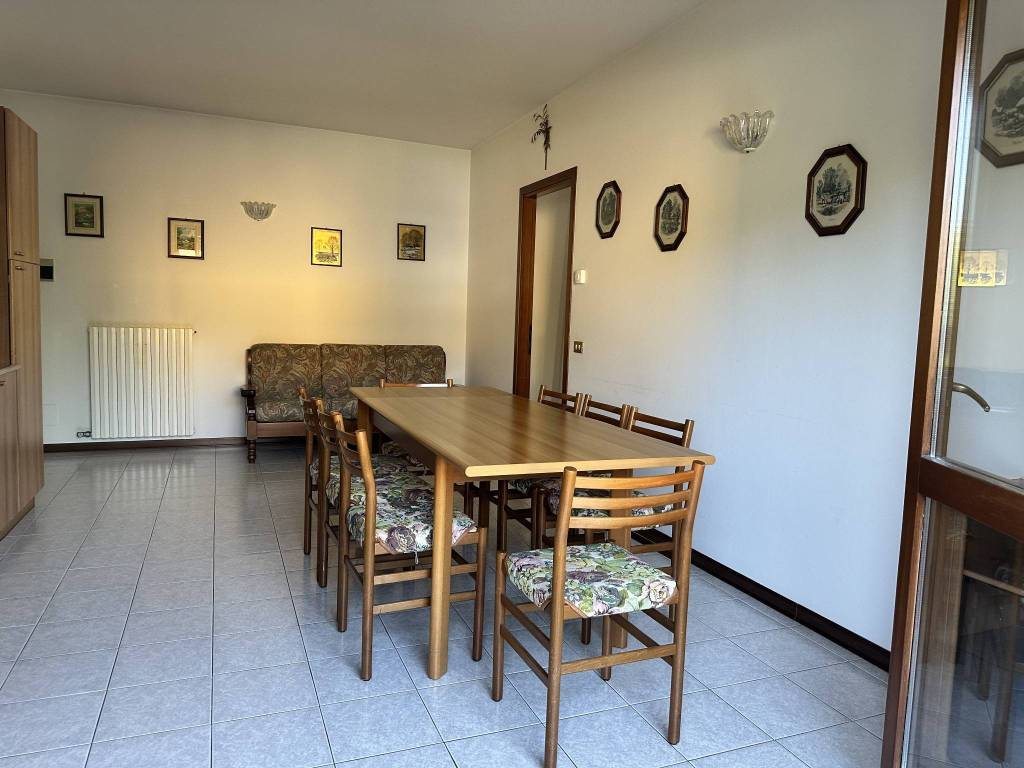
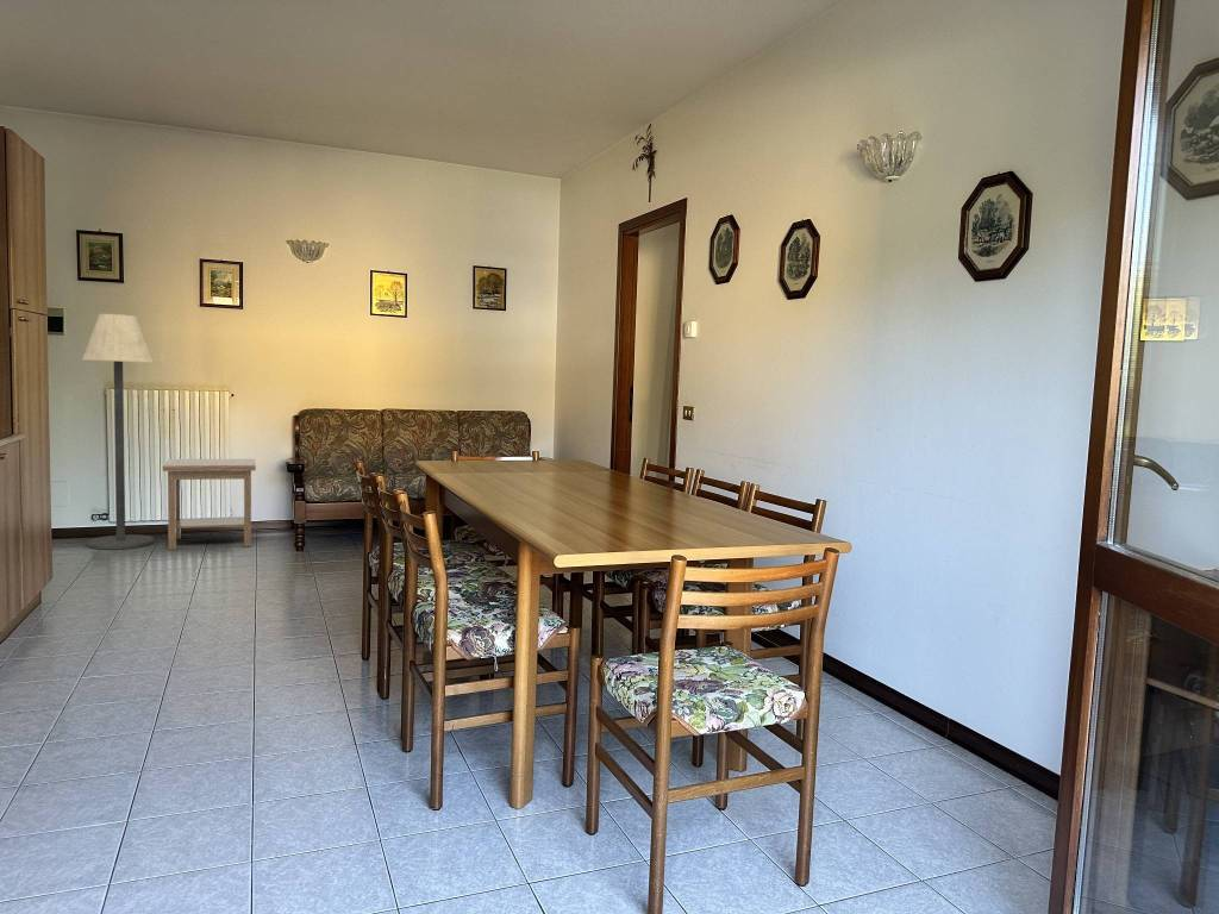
+ floor lamp (119, 430)
+ side table (211, 518)
